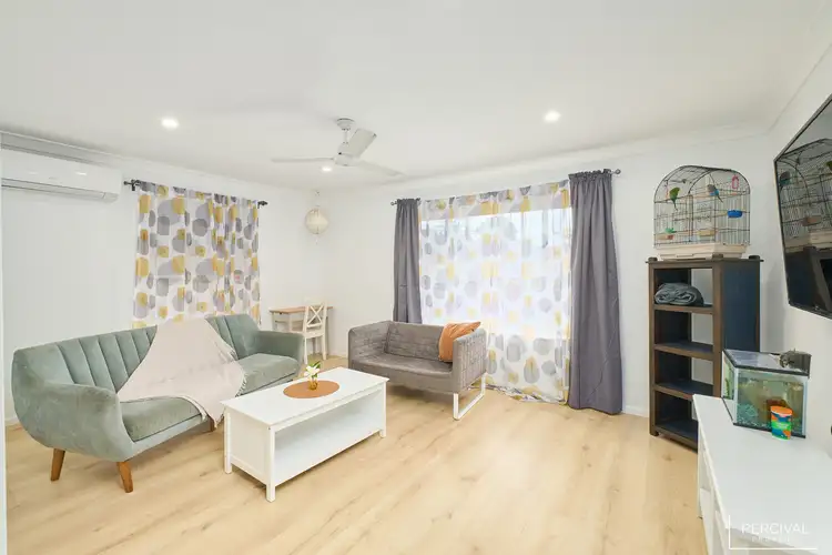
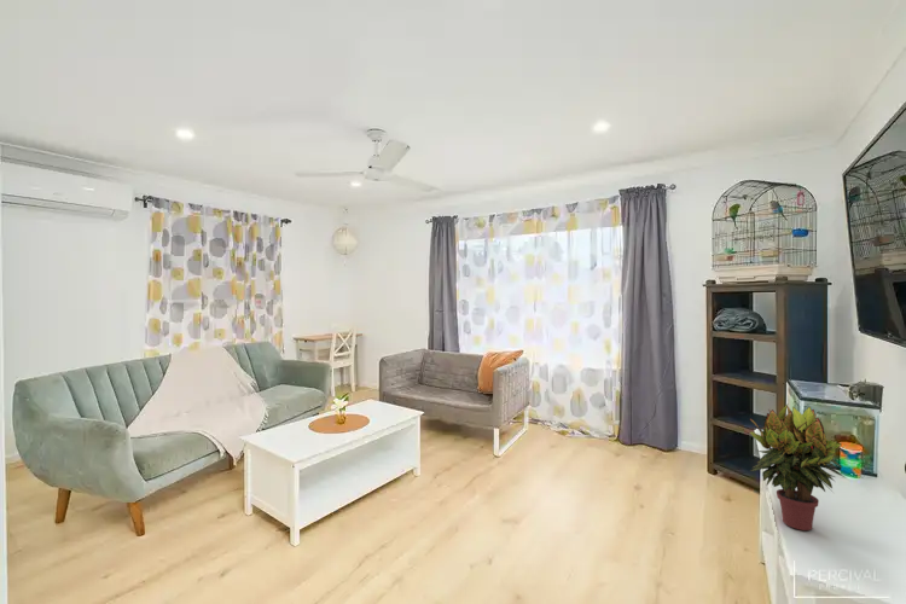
+ potted plant (797, 464)
